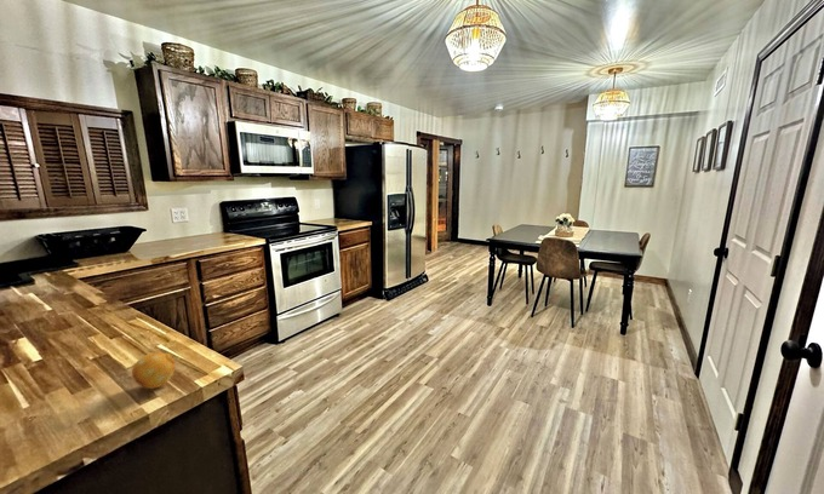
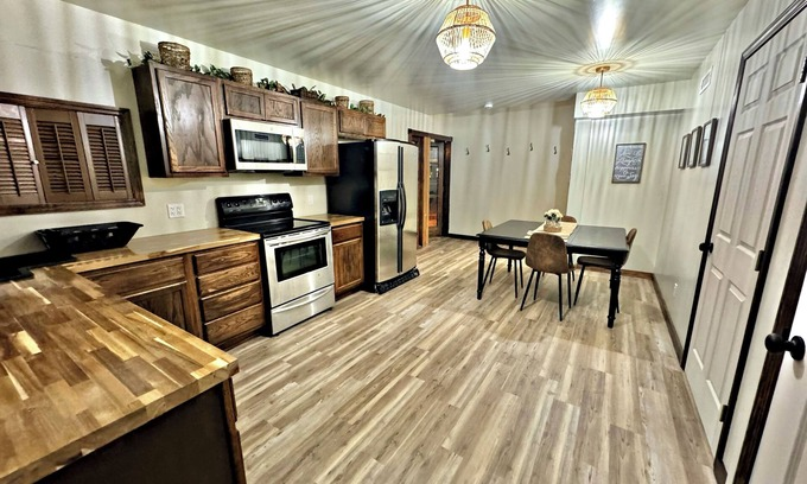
- fruit (154, 370)
